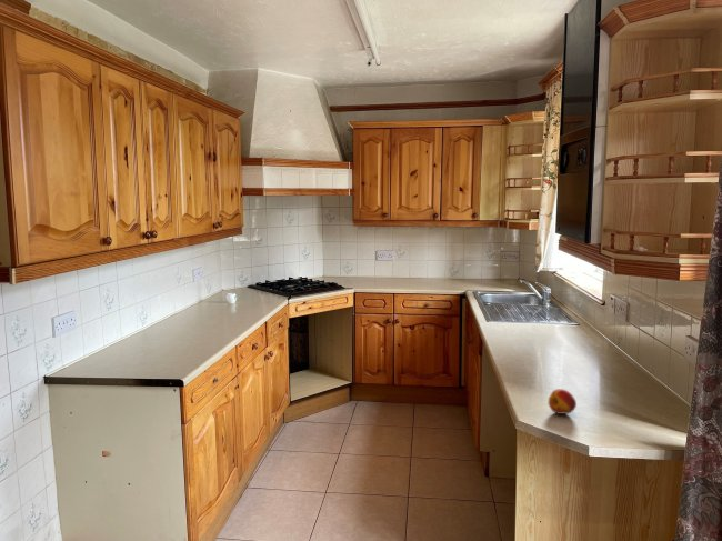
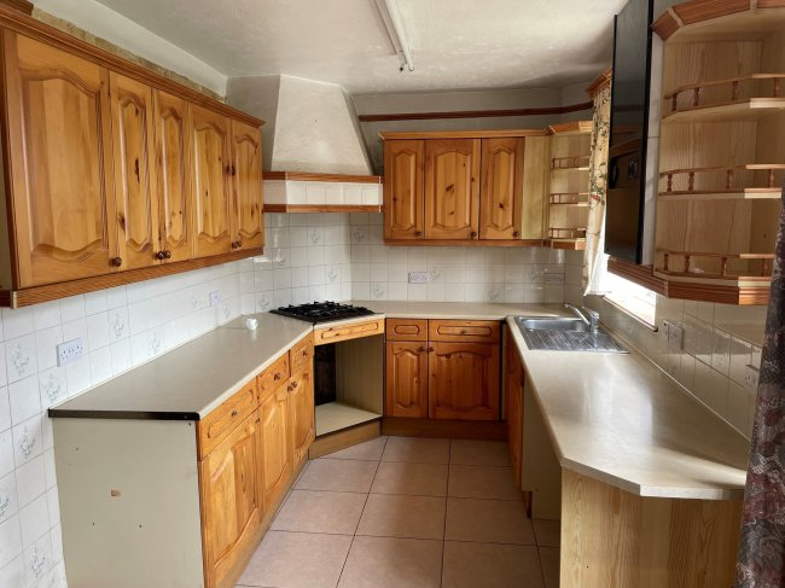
- fruit (562, 401)
